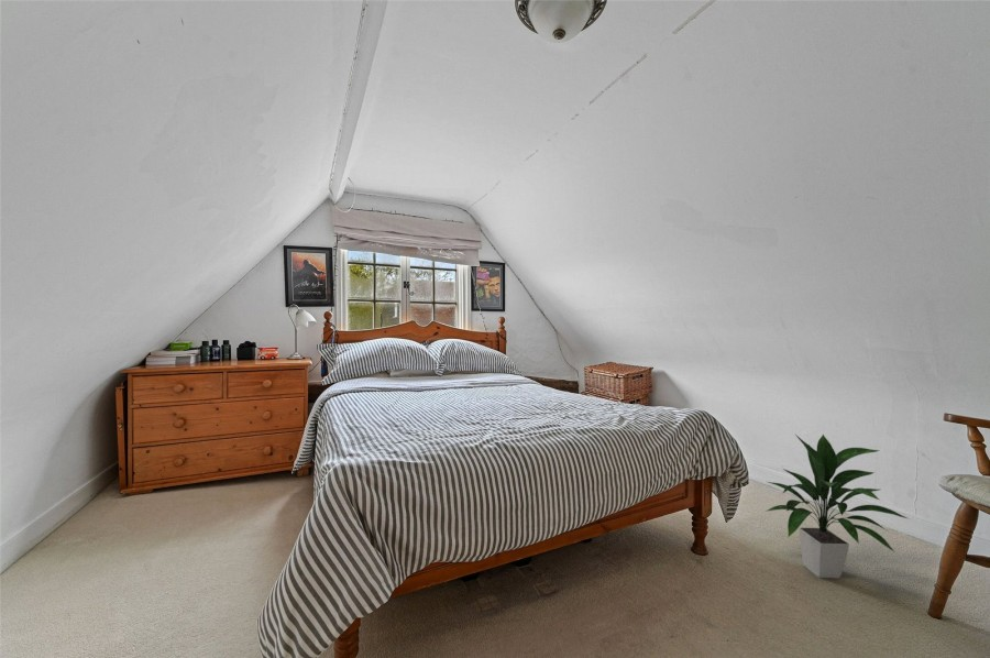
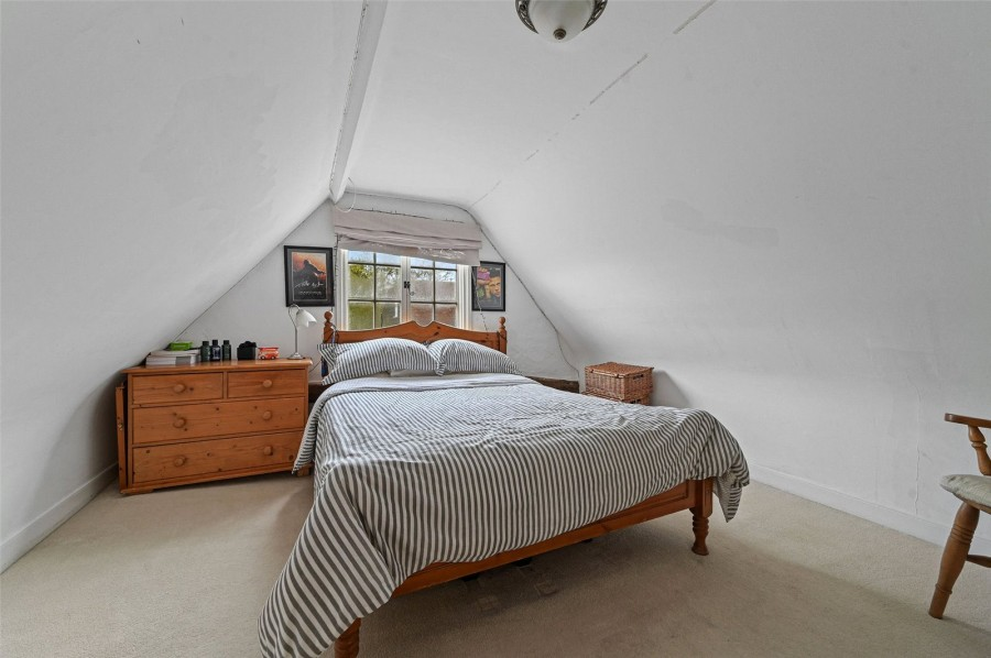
- indoor plant (824, 501)
